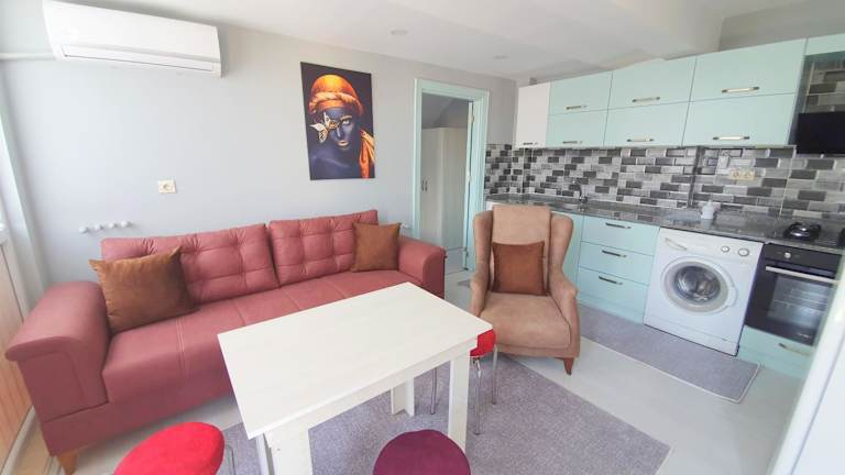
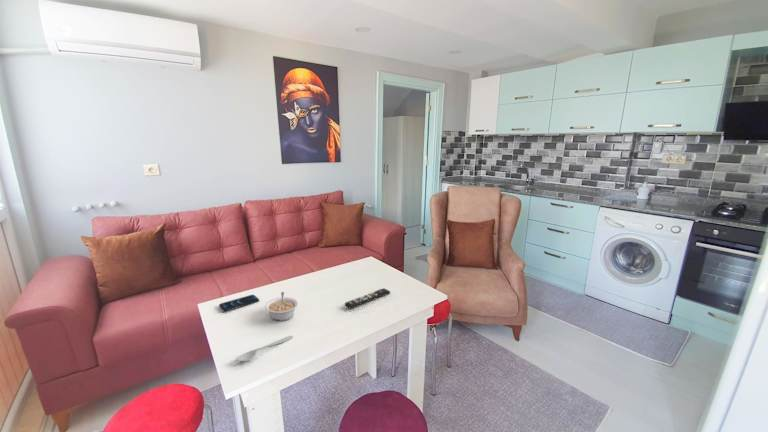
+ remote control (368, 297)
+ smartphone (239, 302)
+ legume (281, 308)
+ spoon (266, 346)
